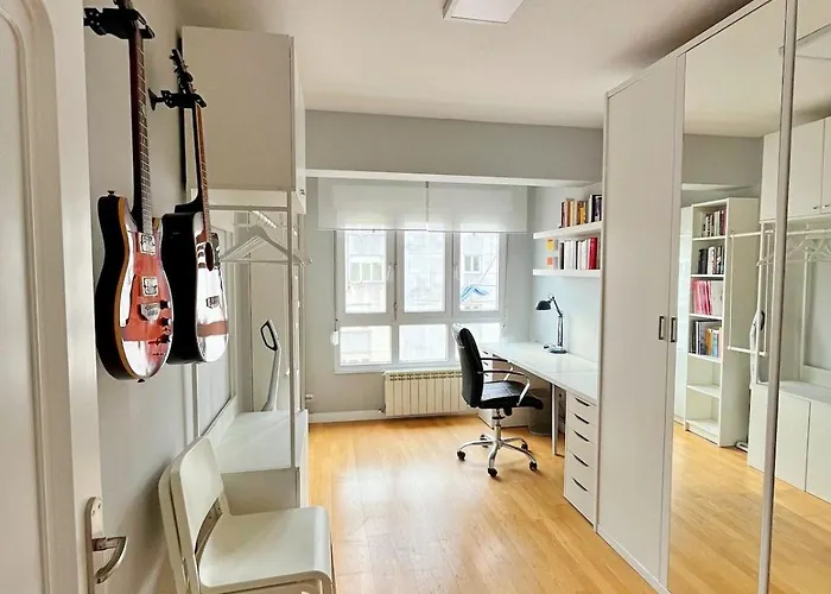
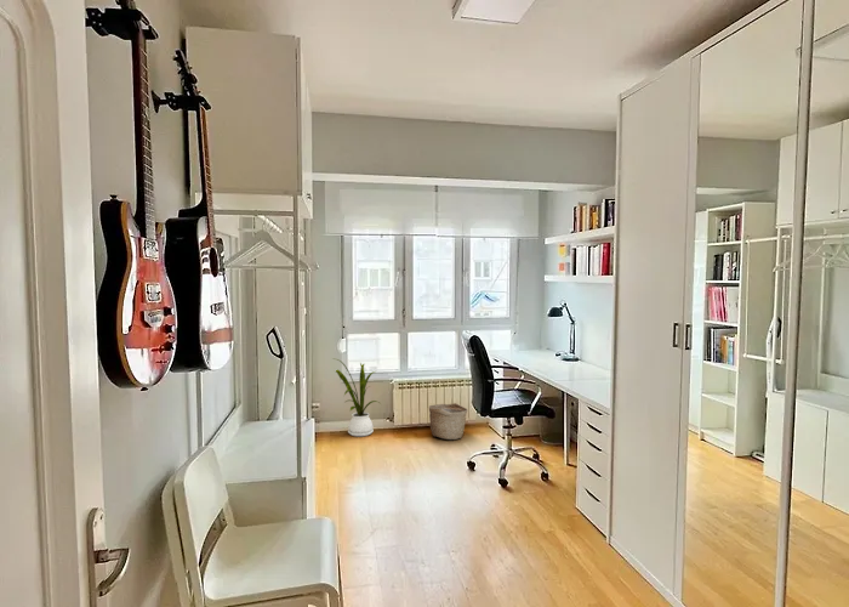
+ house plant (357, 395)
+ basket (448, 419)
